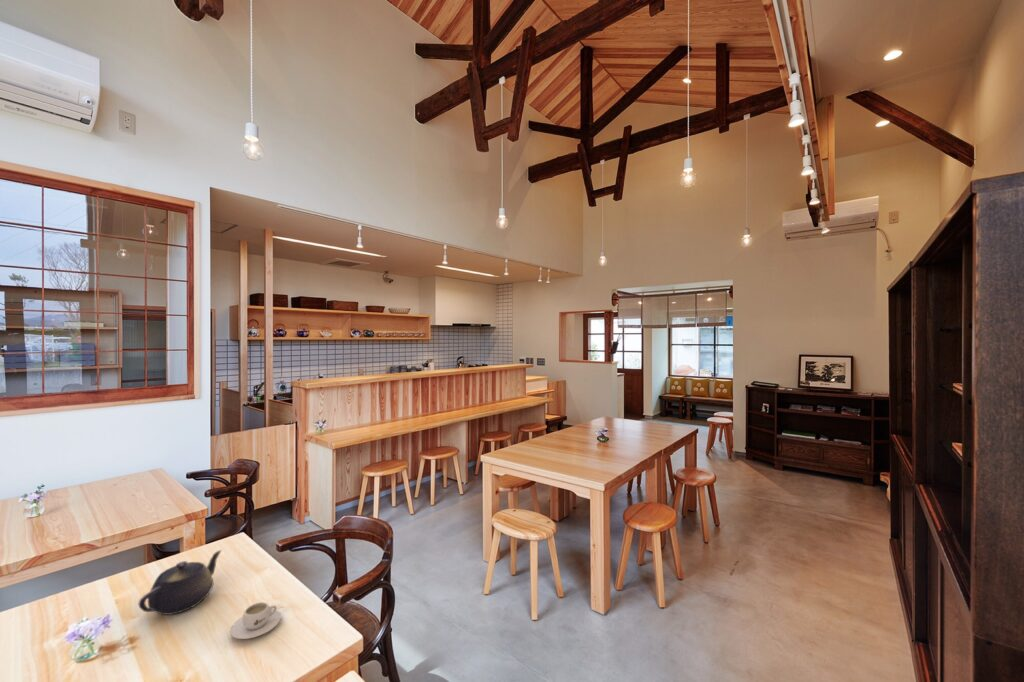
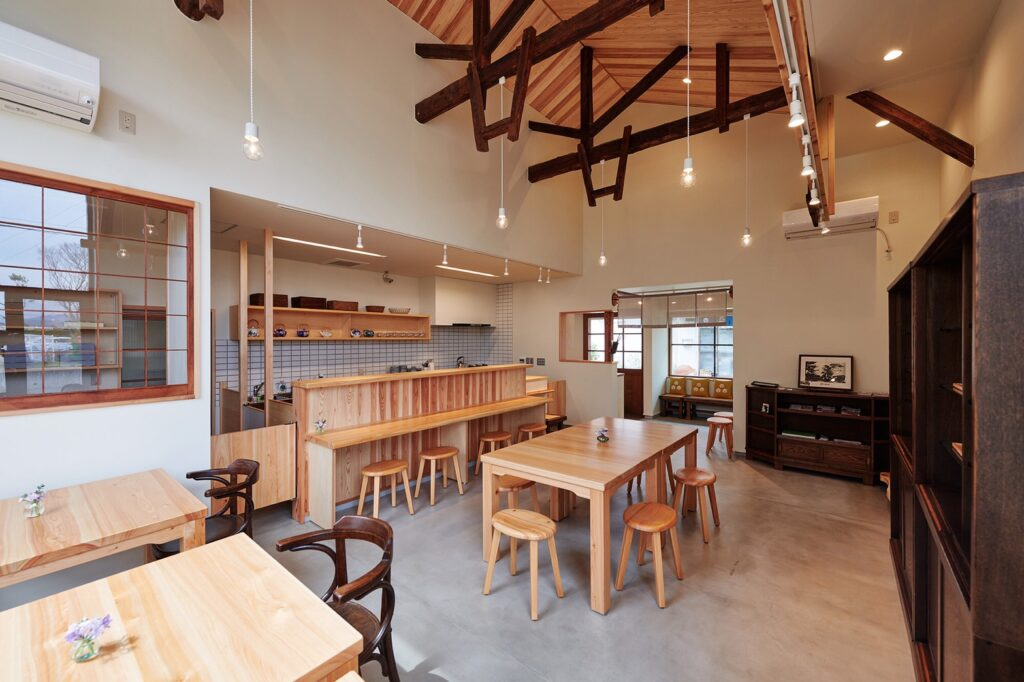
- teapot (184, 581)
- teacup (256, 617)
